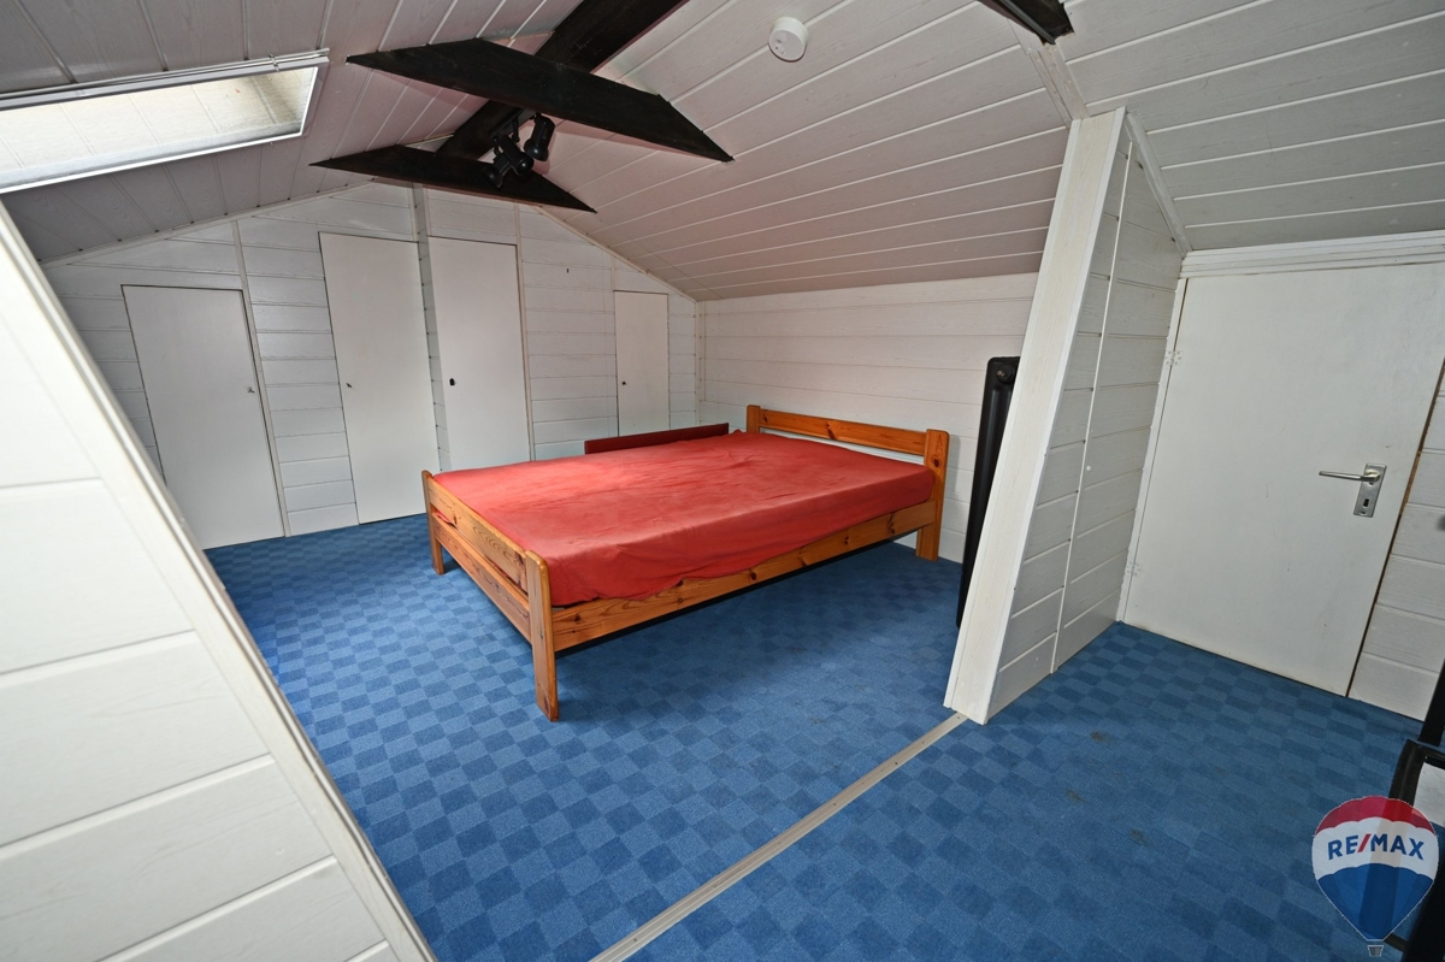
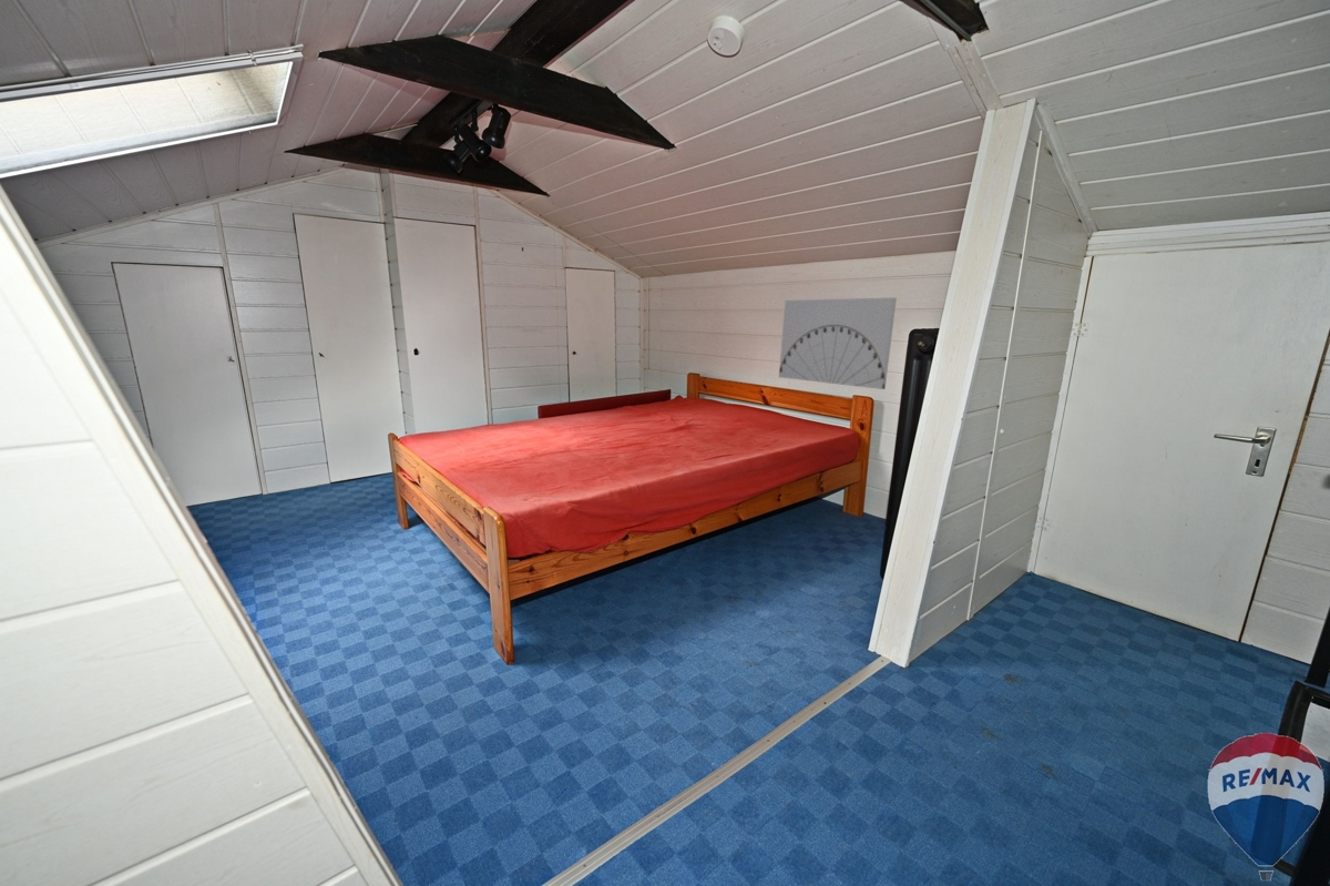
+ wall art (831, 342)
